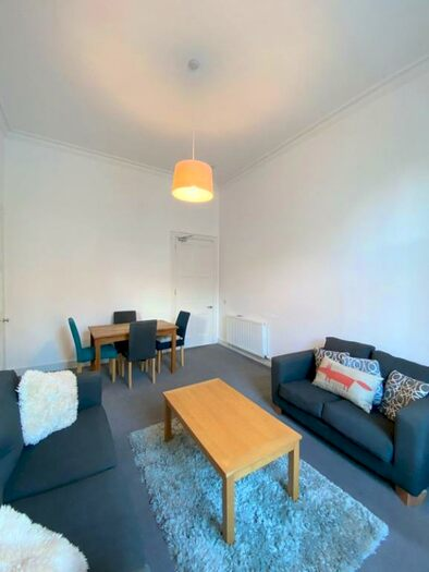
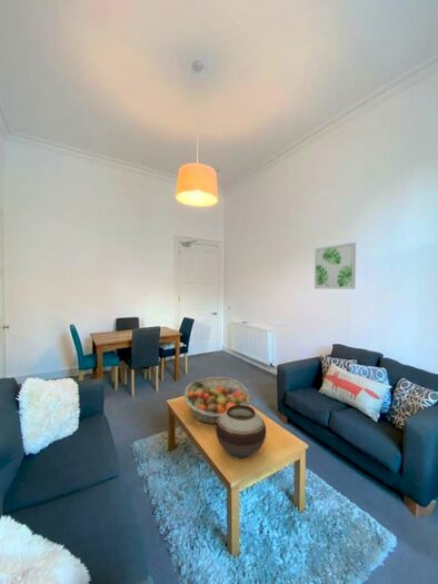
+ wall art (334, 267)
+ vase (240, 432)
+ fruit basket (217, 398)
